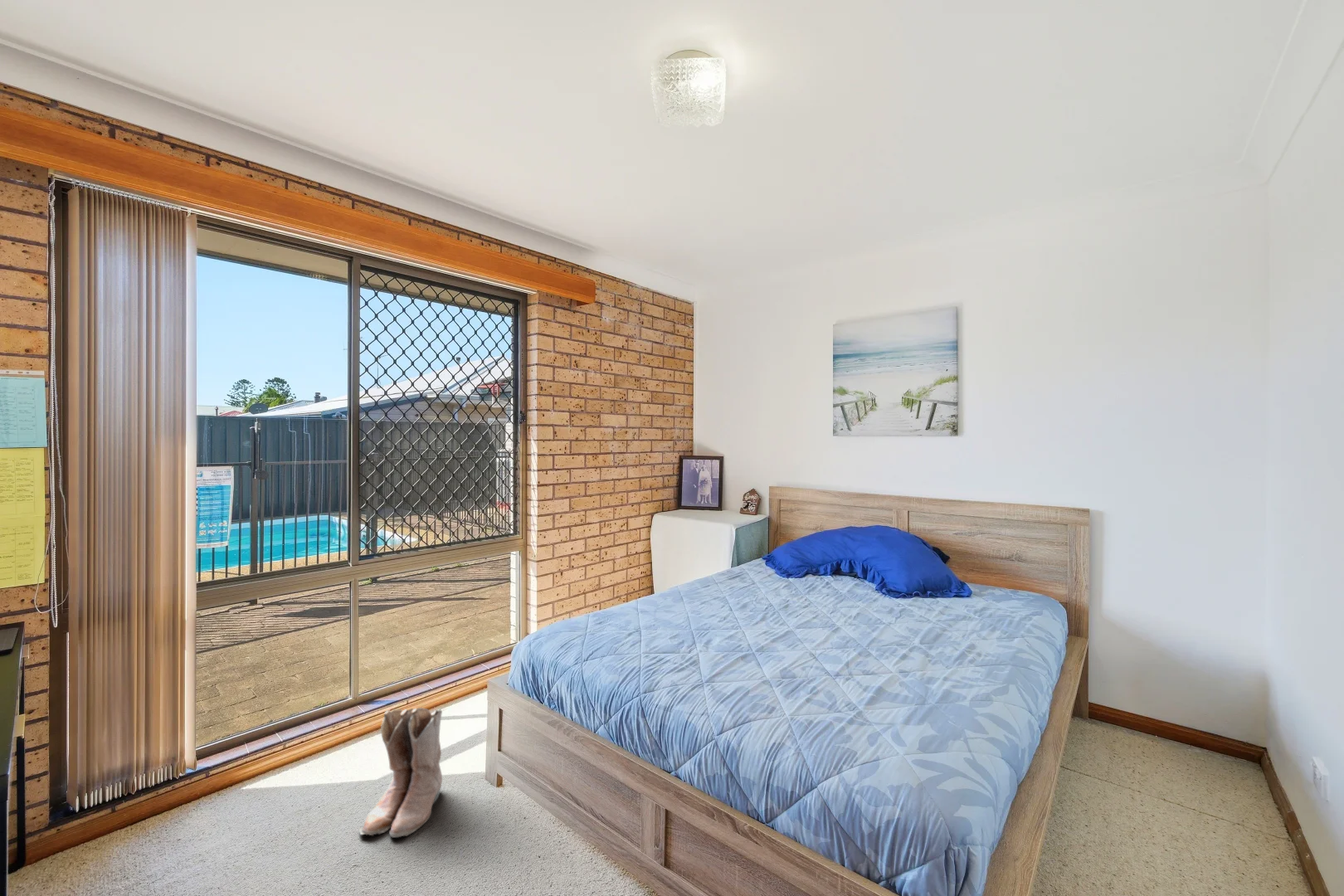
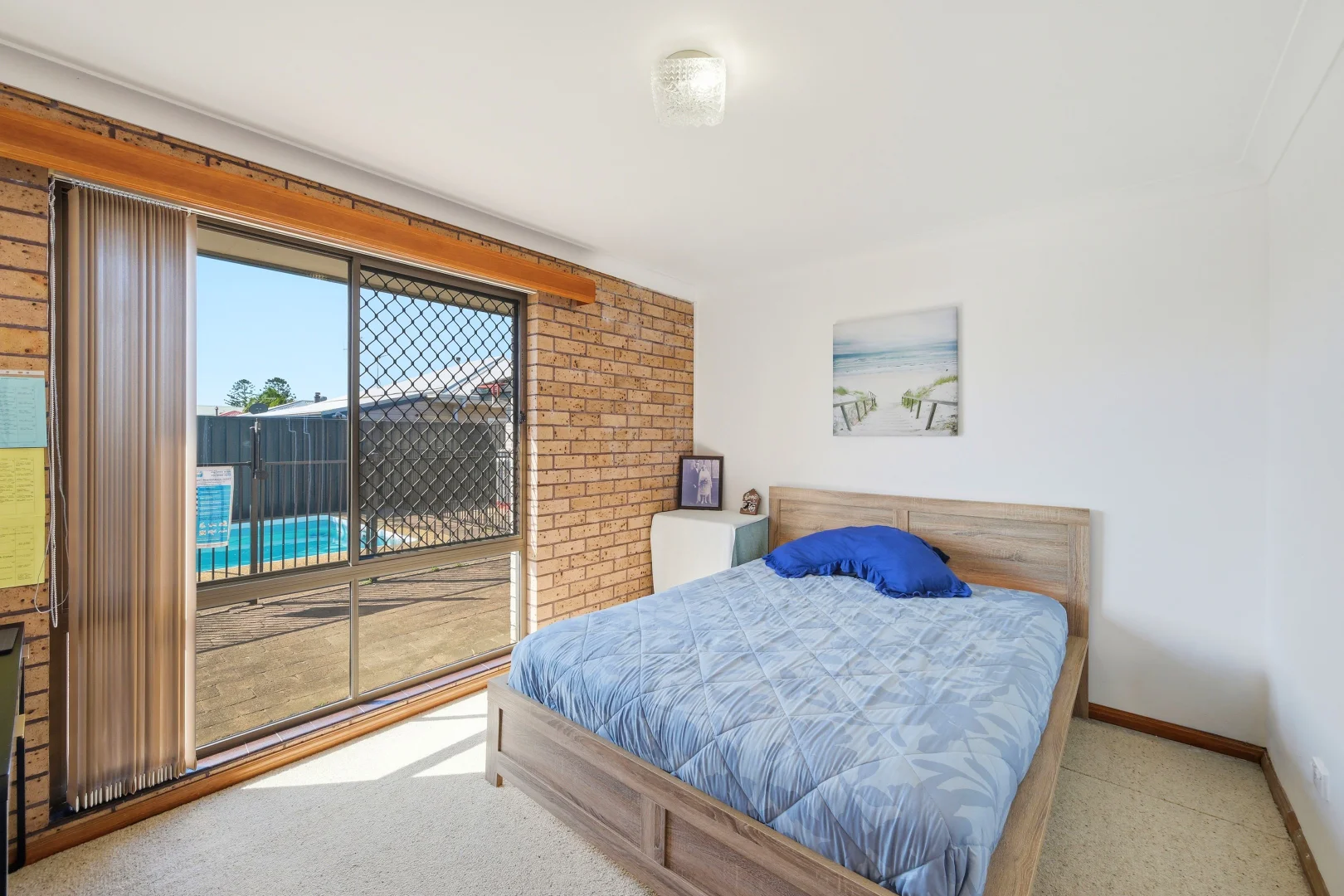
- boots (404, 764)
